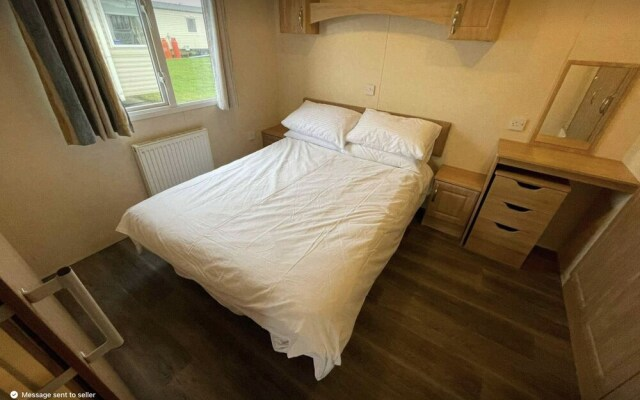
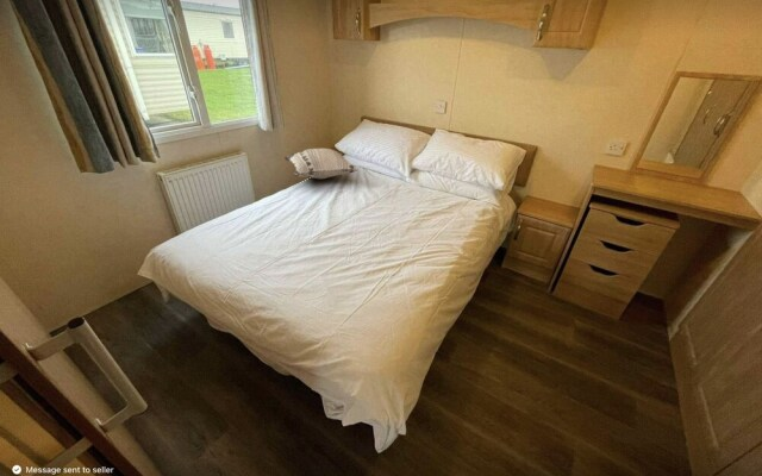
+ decorative pillow (319, 163)
